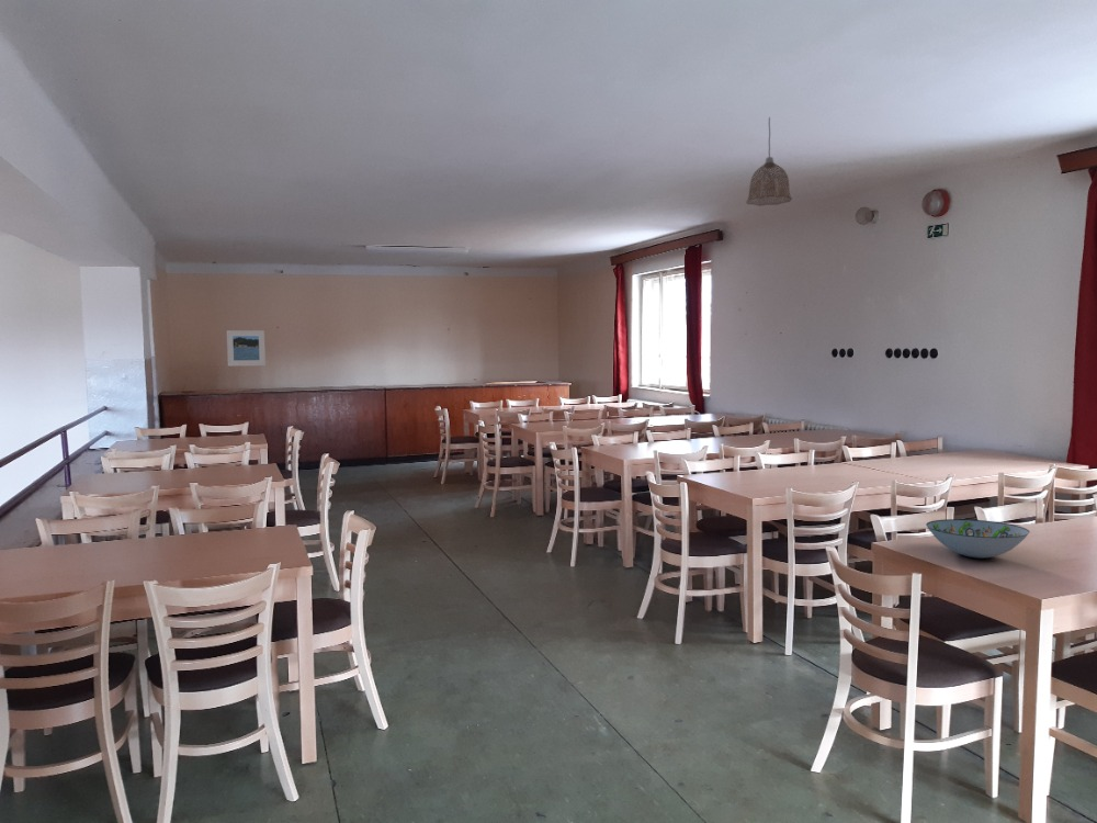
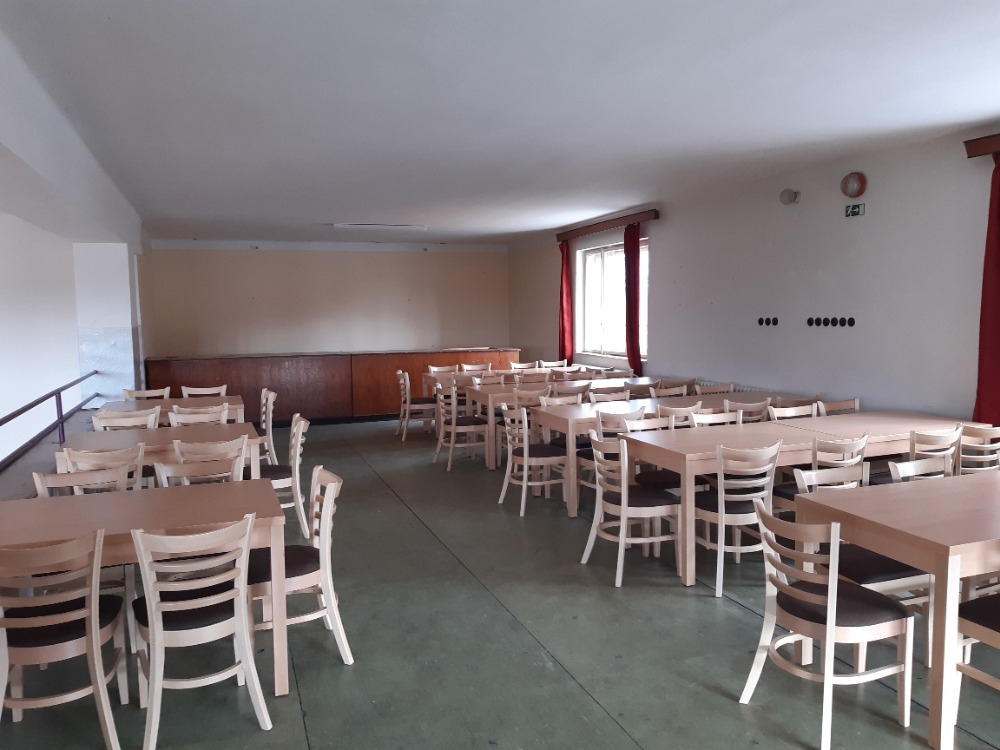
- decorative bowl (975, 541)
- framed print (246, 348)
- pendant lamp (769, 159)
